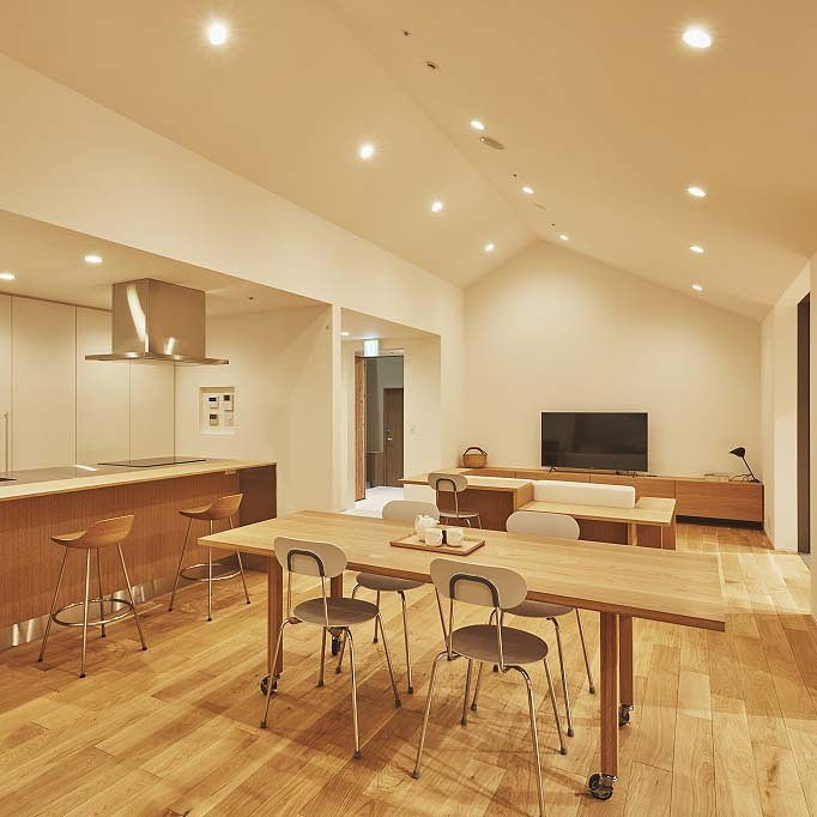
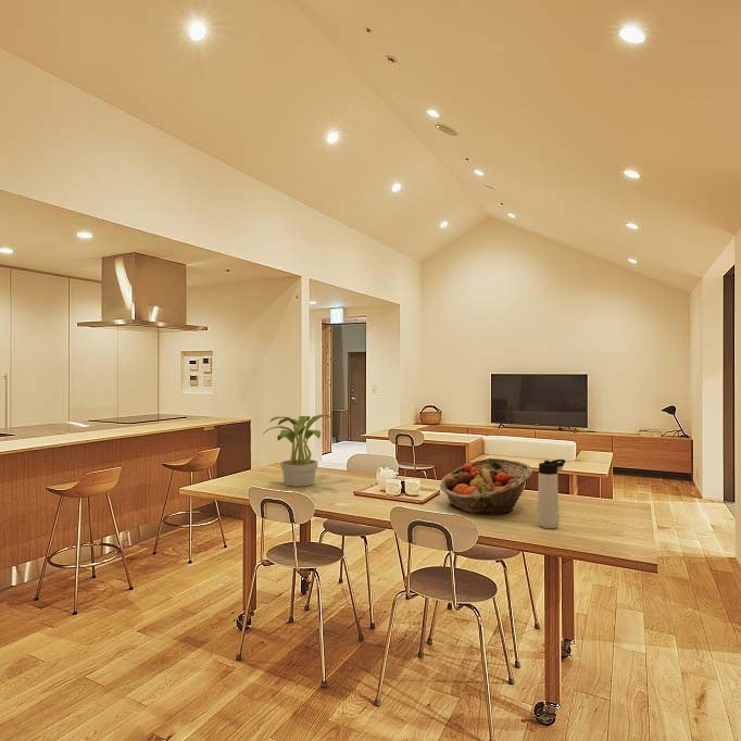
+ fruit basket (485, 483)
+ thermos bottle (552, 492)
+ potted plant (299, 449)
